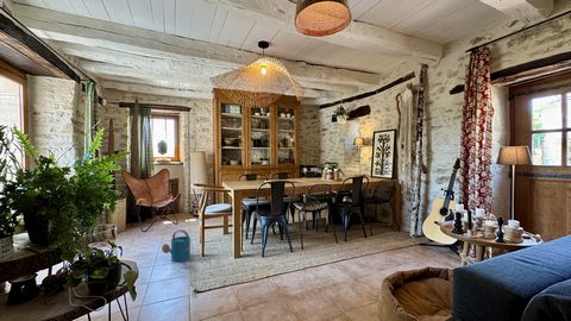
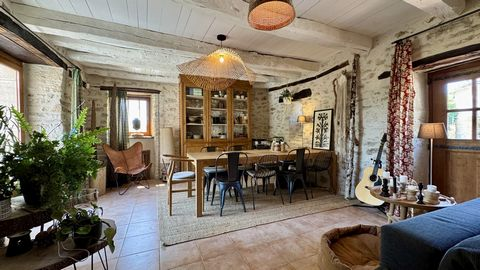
- watering can (176, 246)
